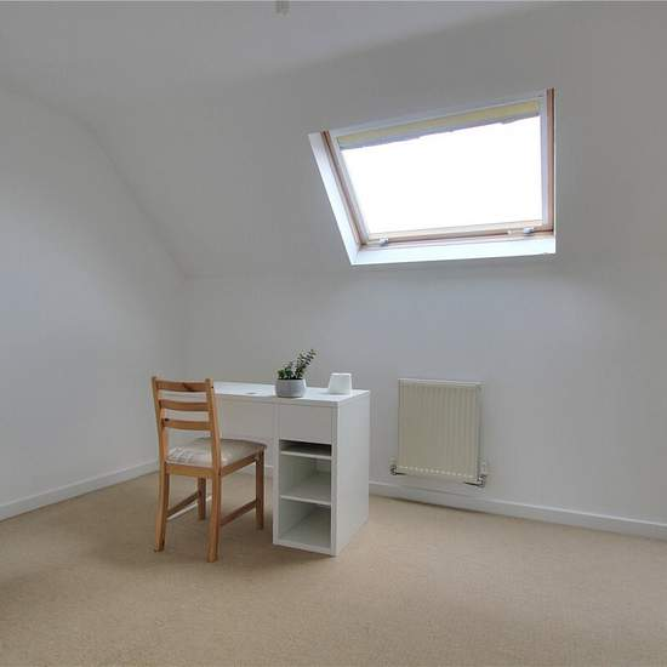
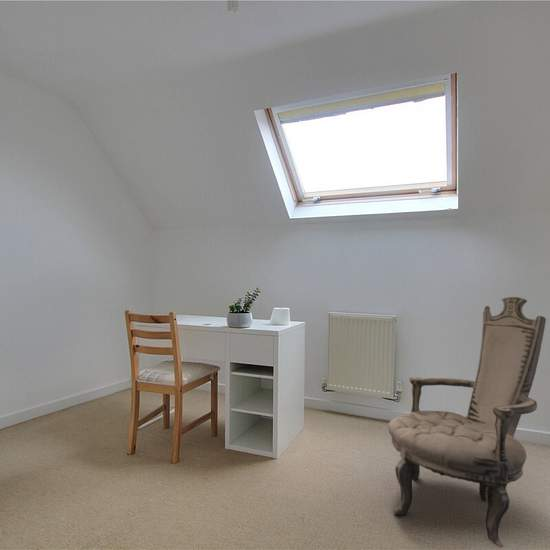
+ armchair (470, 400)
